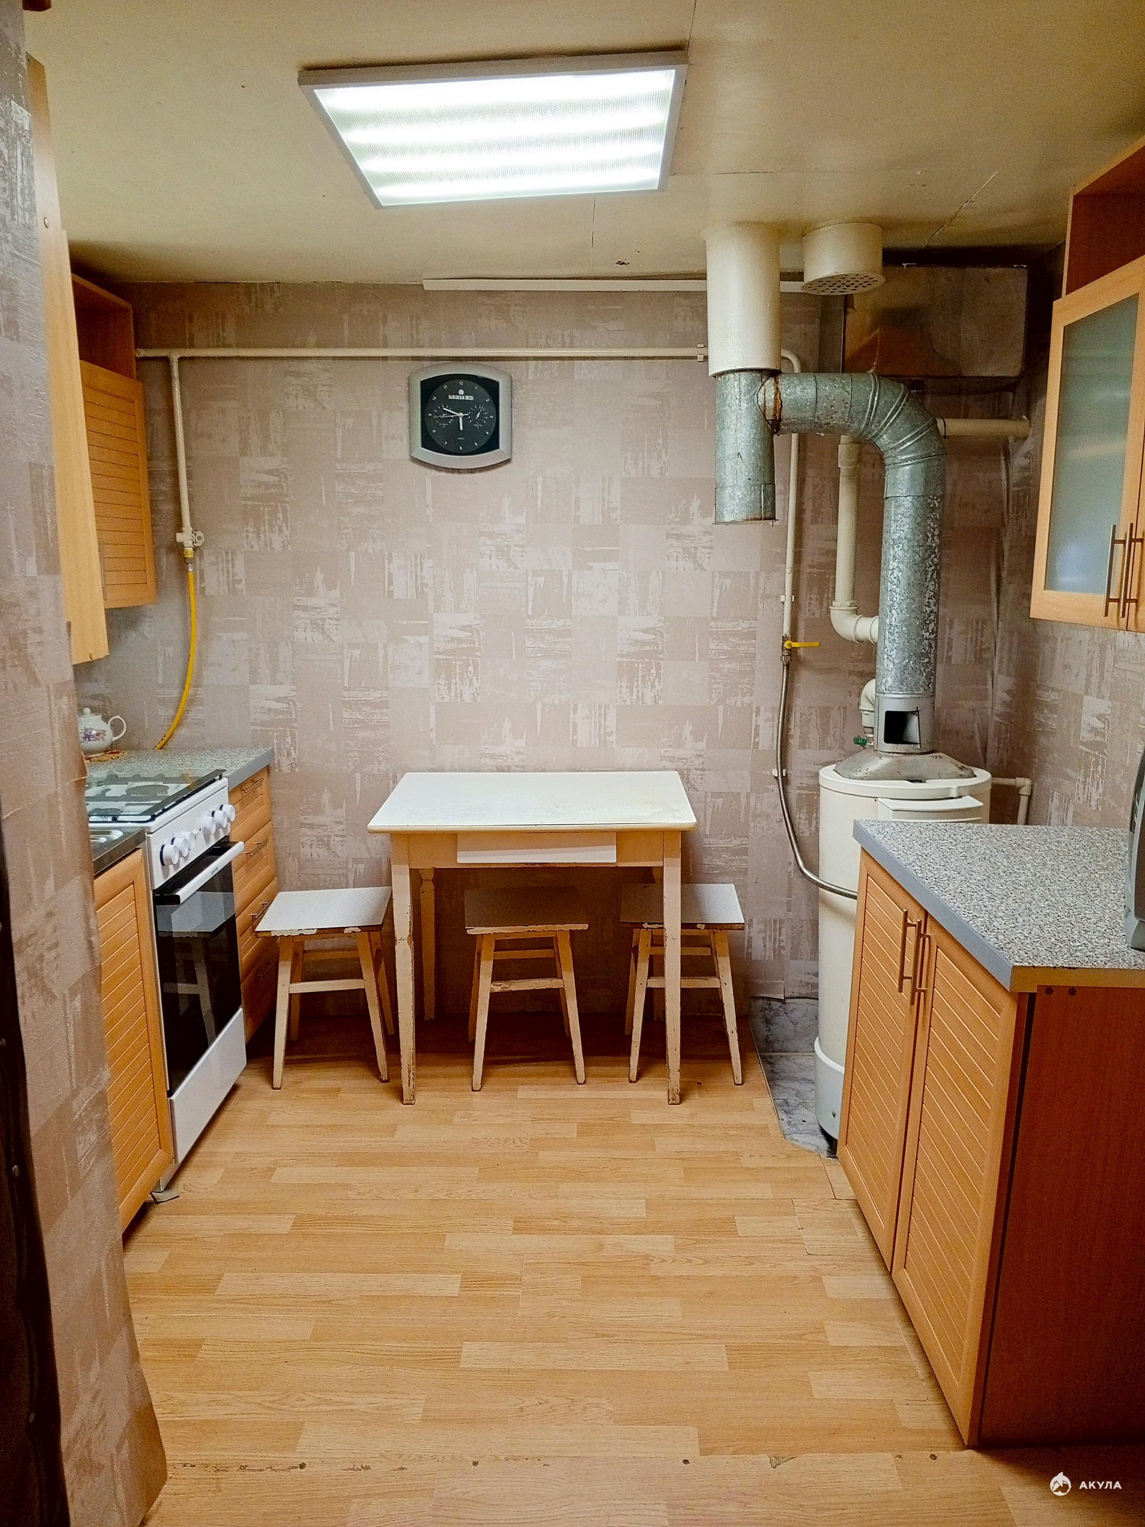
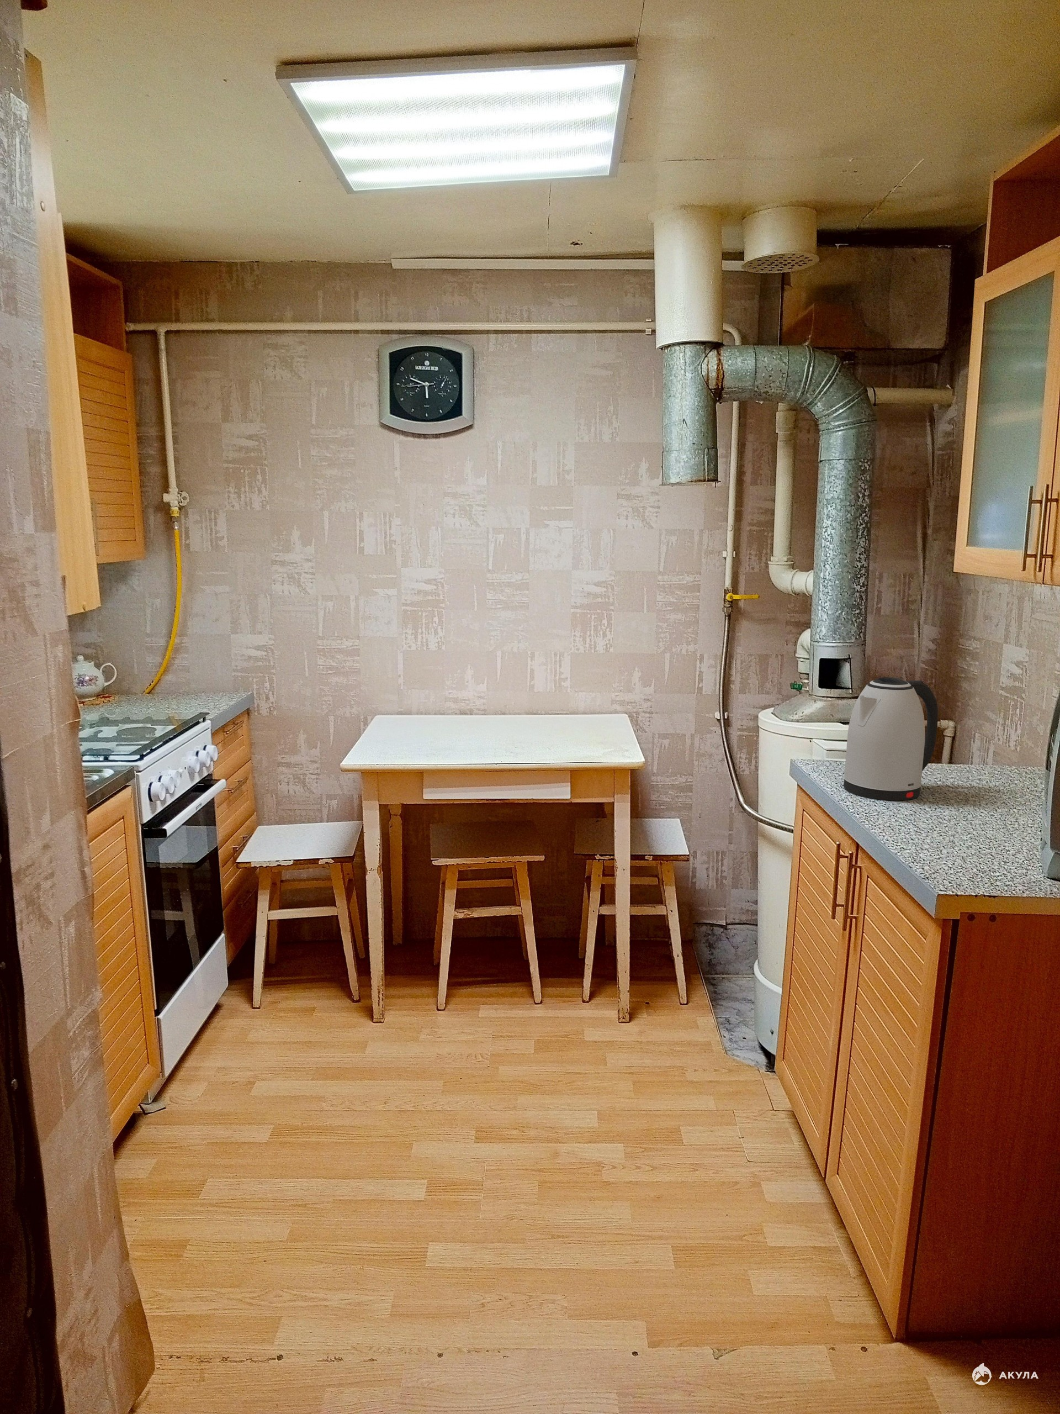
+ kettle (896, 733)
